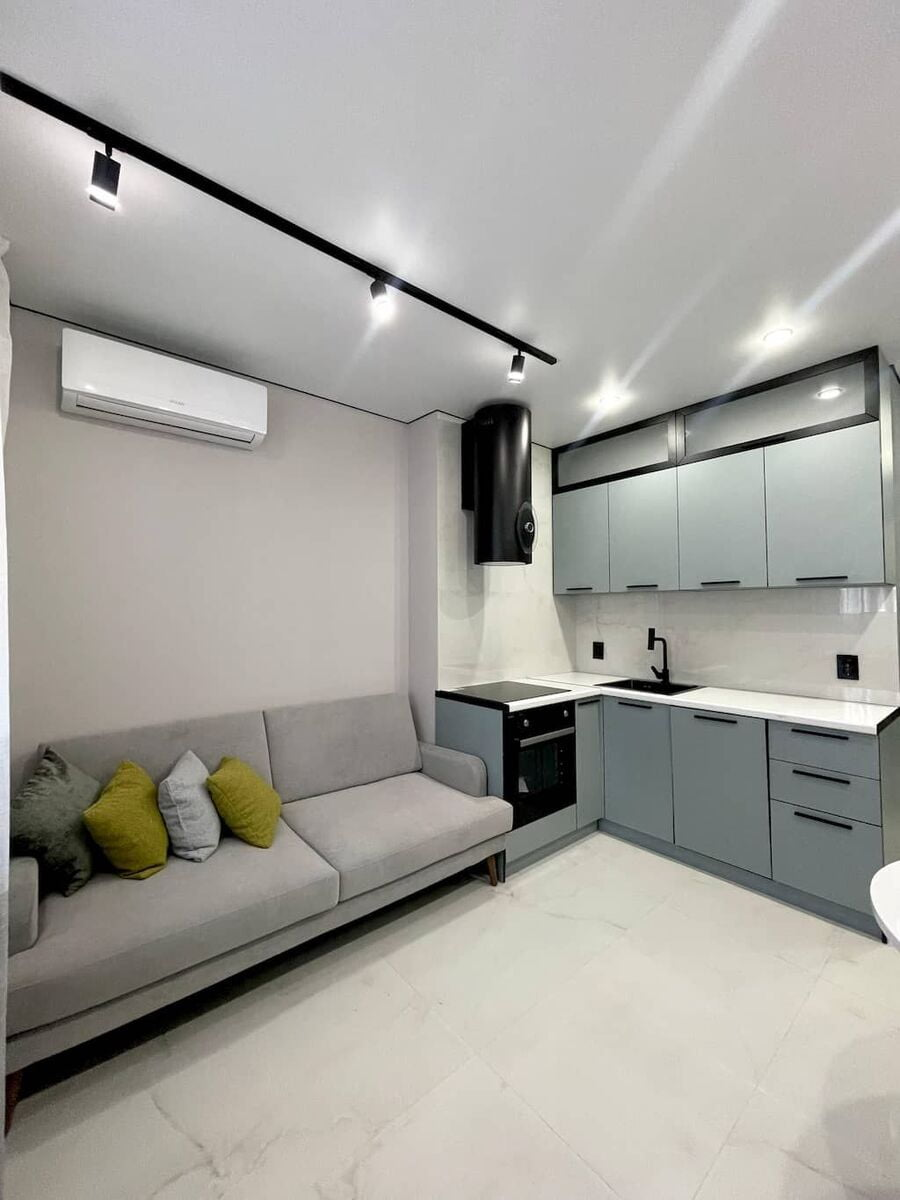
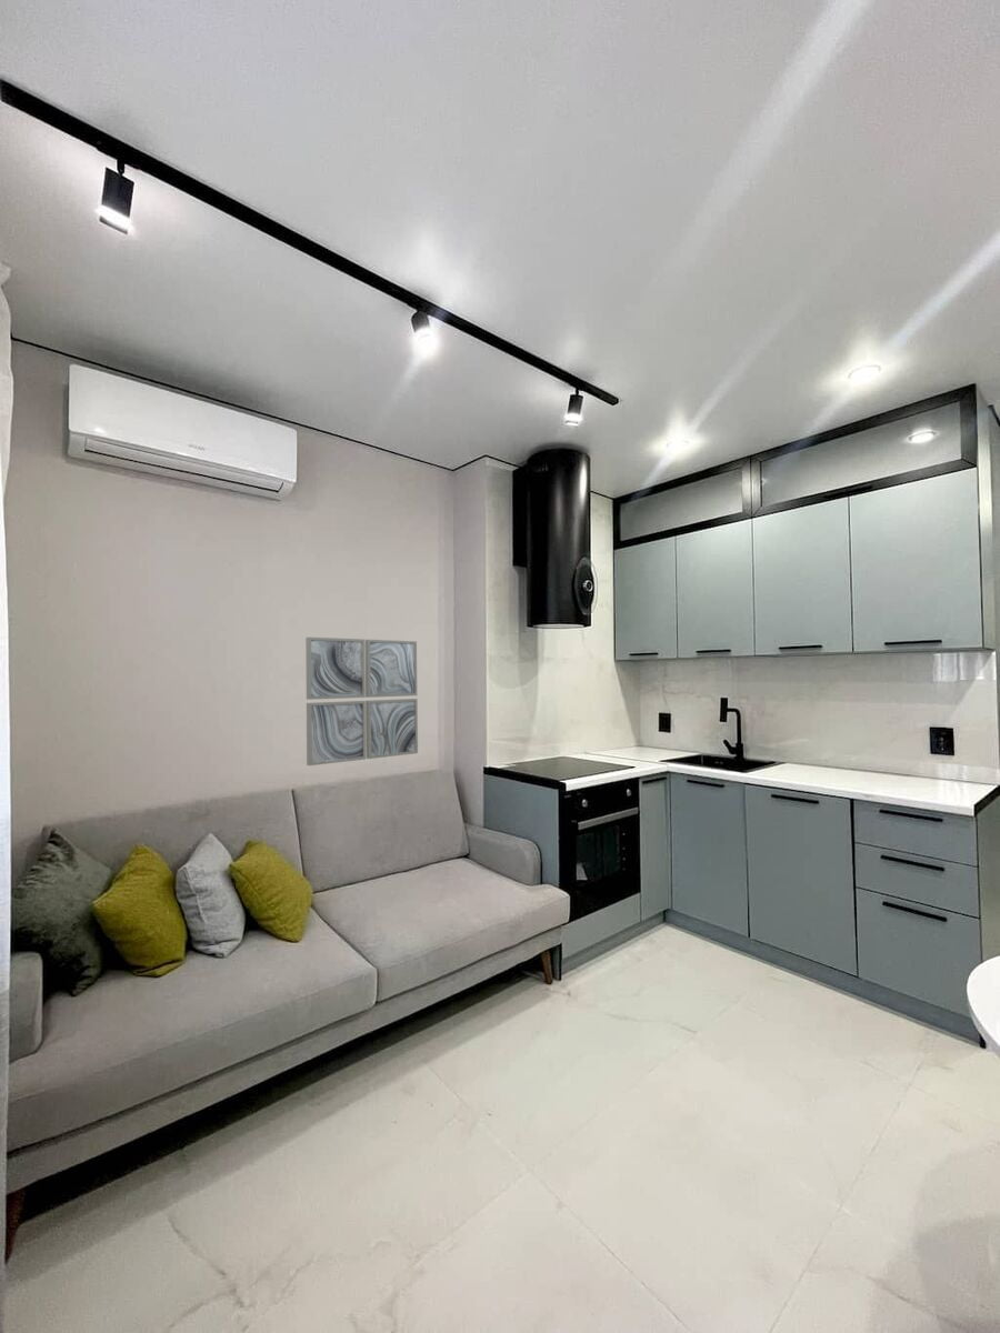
+ wall art (364, 696)
